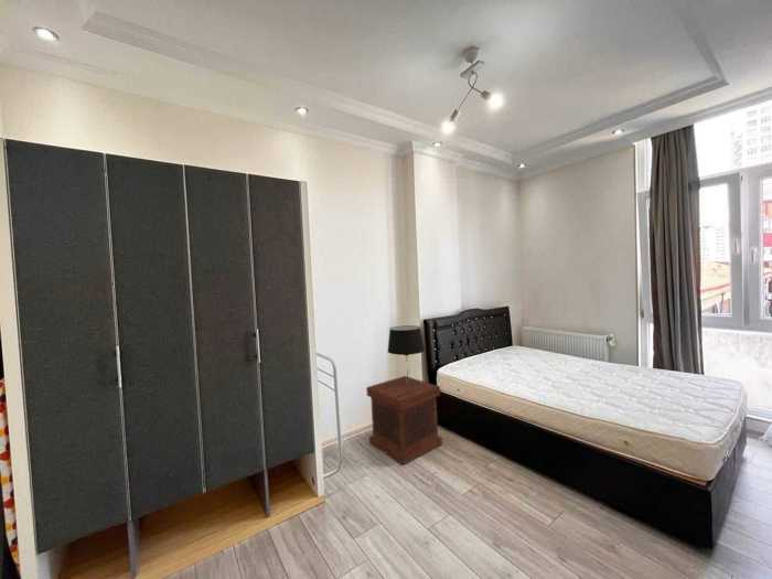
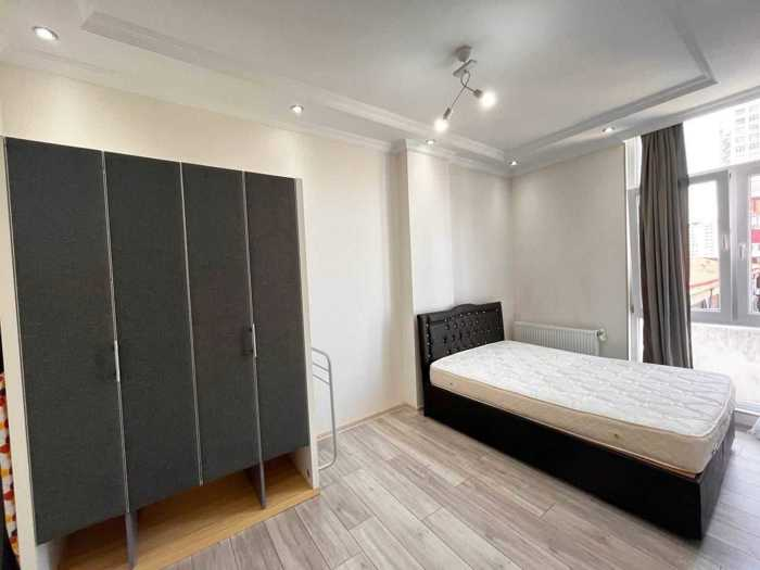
- side table (404, 415)
- table lamp (406, 355)
